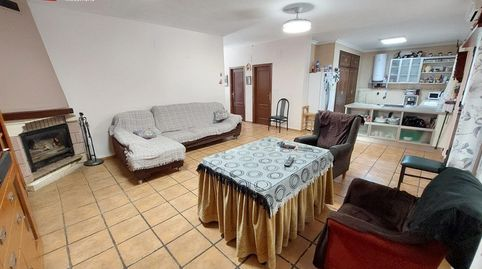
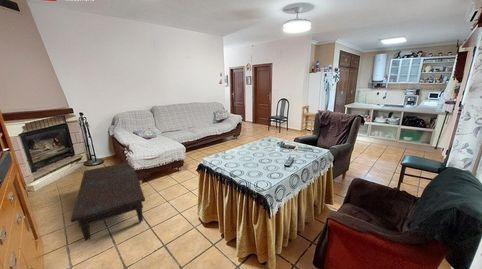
+ coffee table (112, 194)
